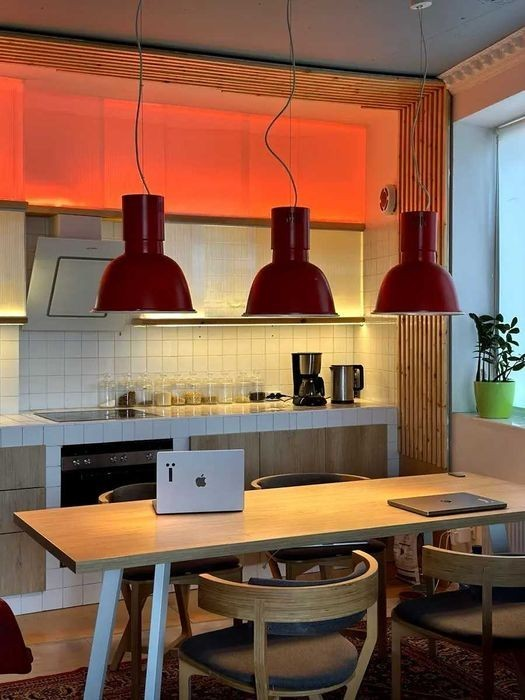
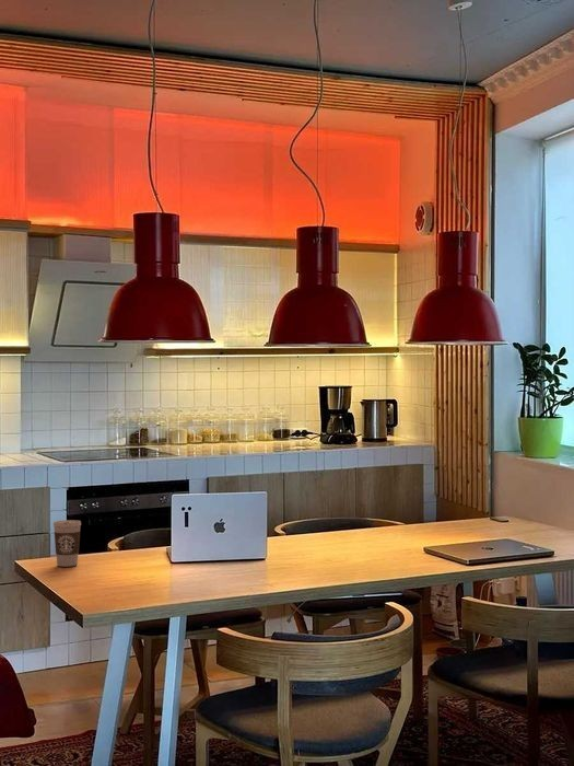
+ coffee cup (67, 543)
